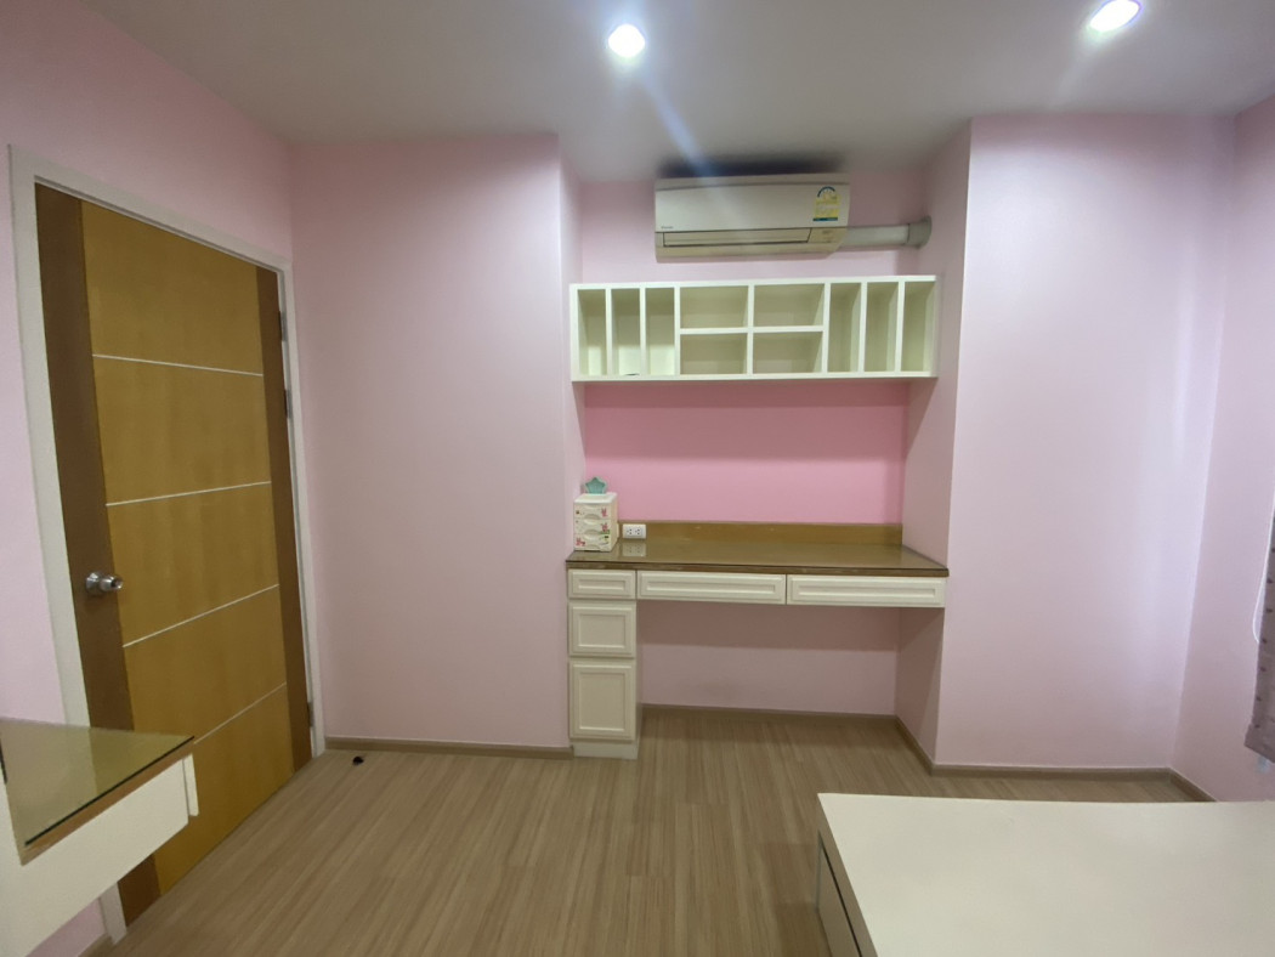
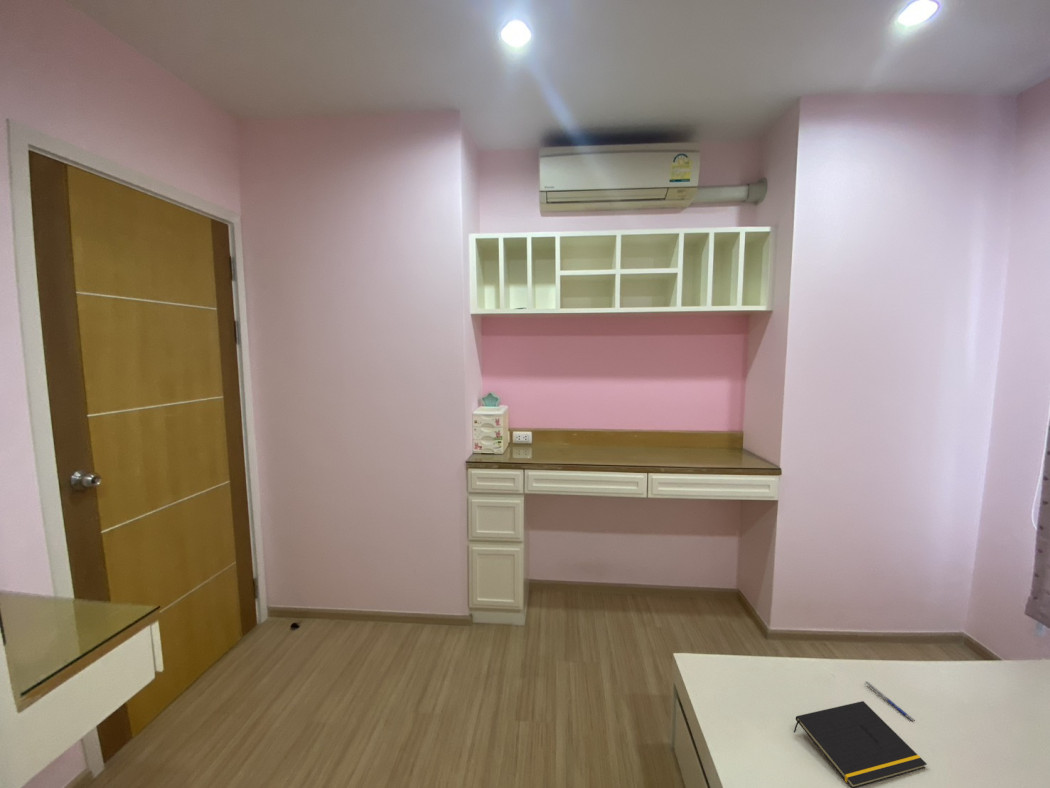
+ pen (887, 699)
+ notepad (858, 740)
